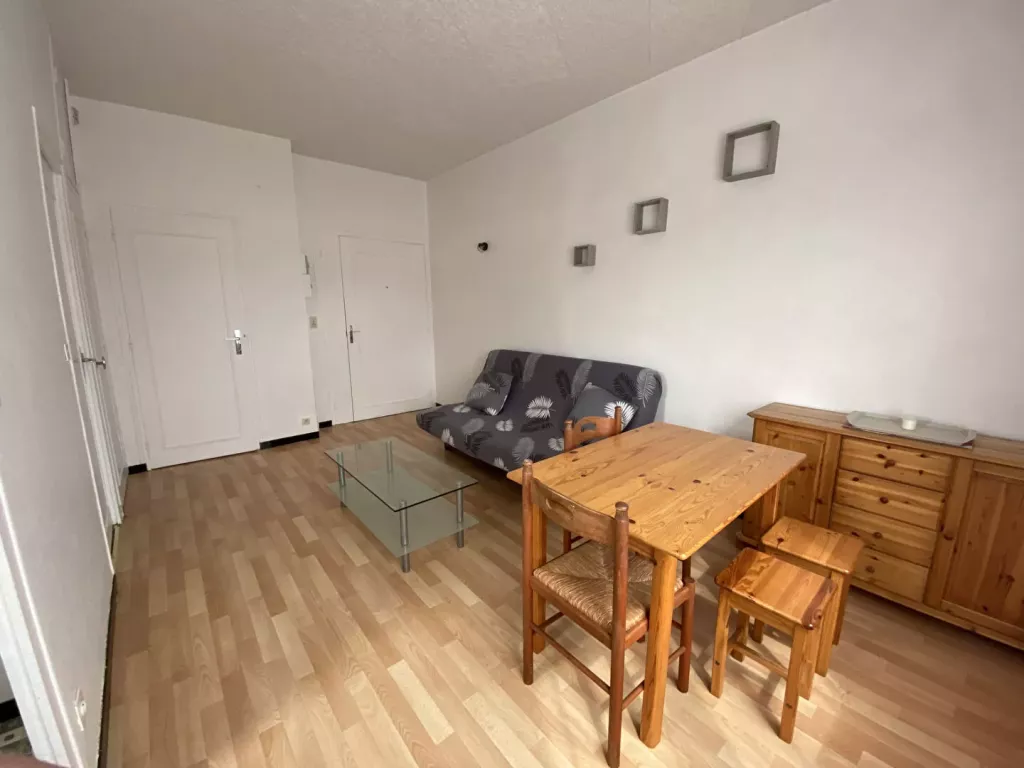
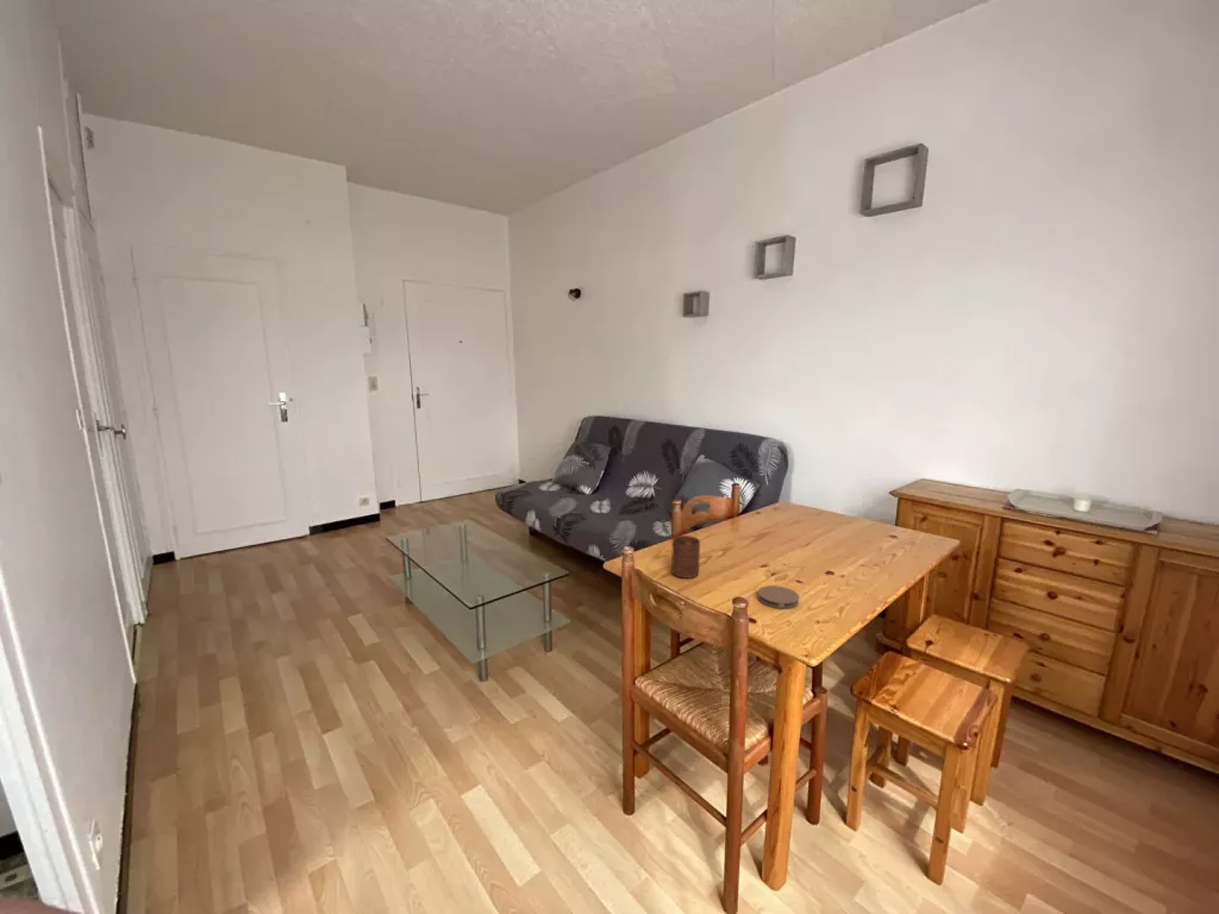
+ cup (683, 555)
+ coaster (777, 596)
